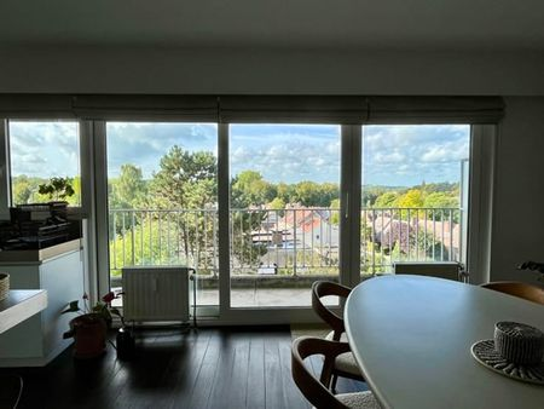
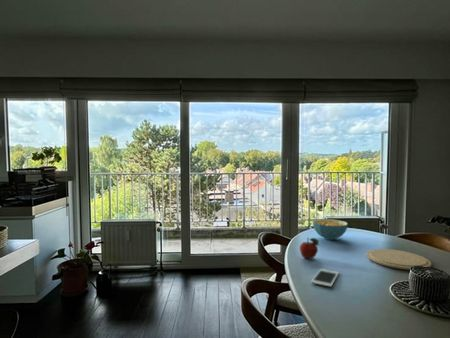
+ cereal bowl (329, 230)
+ cell phone (325, 277)
+ fruit (309, 247)
+ plate (397, 258)
